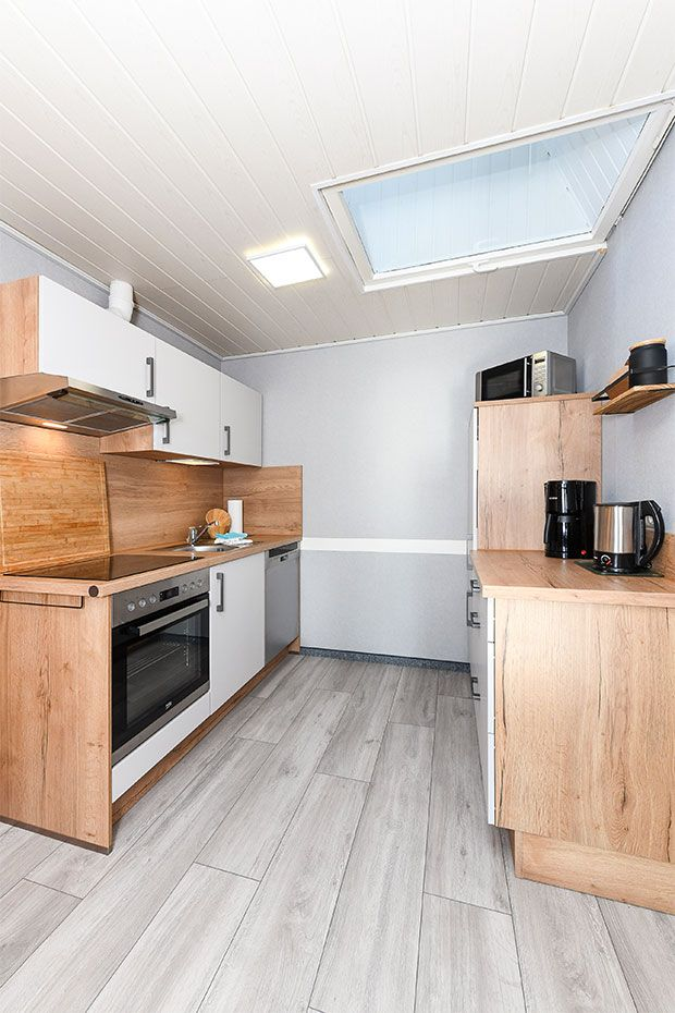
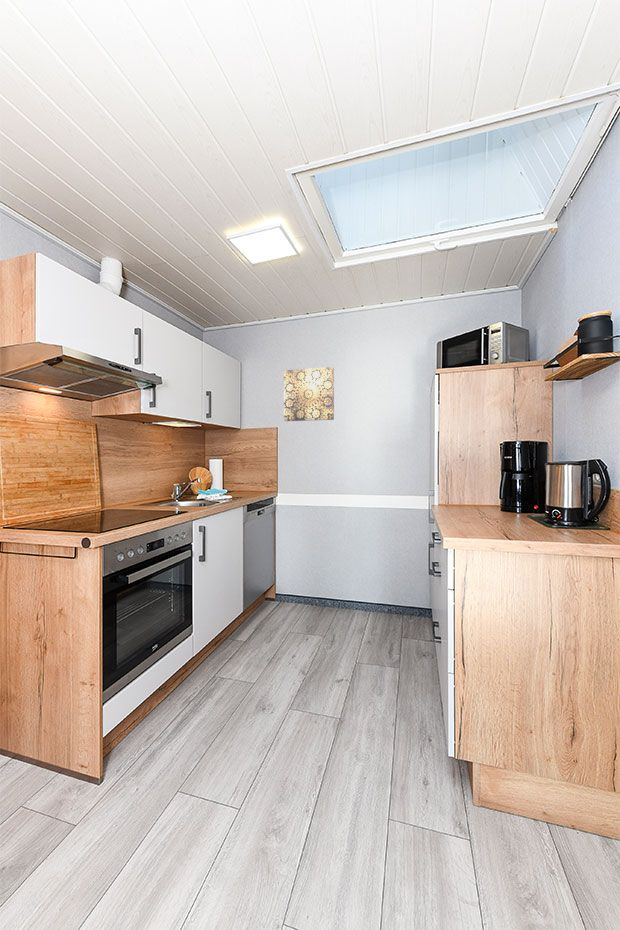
+ wall art (308, 394)
